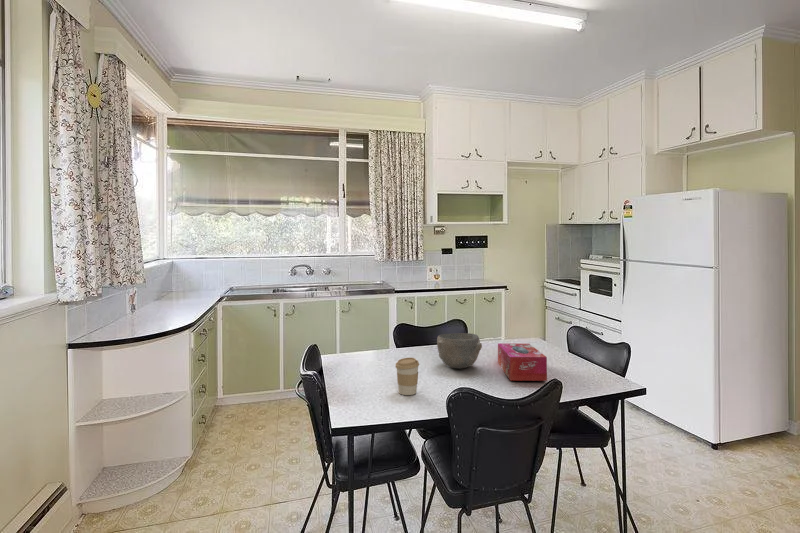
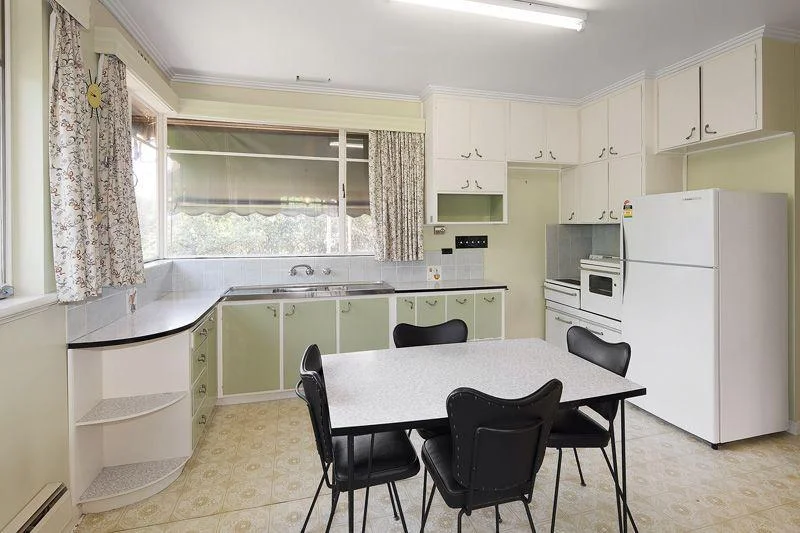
- coffee cup (407, 375)
- tissue box (520, 360)
- bowl (459, 351)
